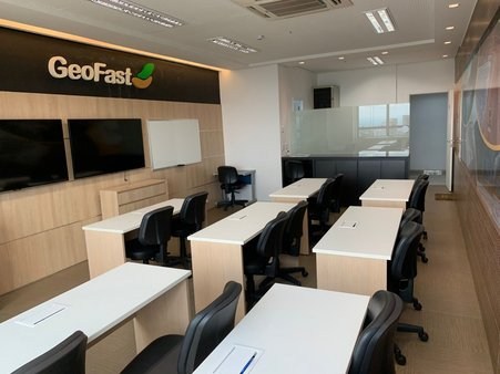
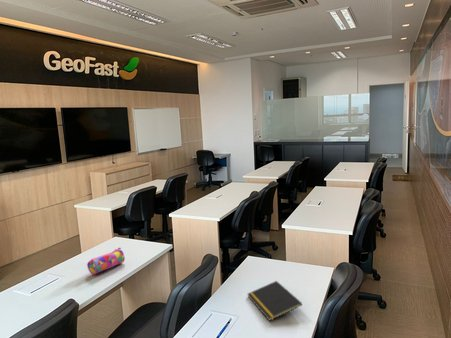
+ pencil case (106, 260)
+ notepad (273, 299)
